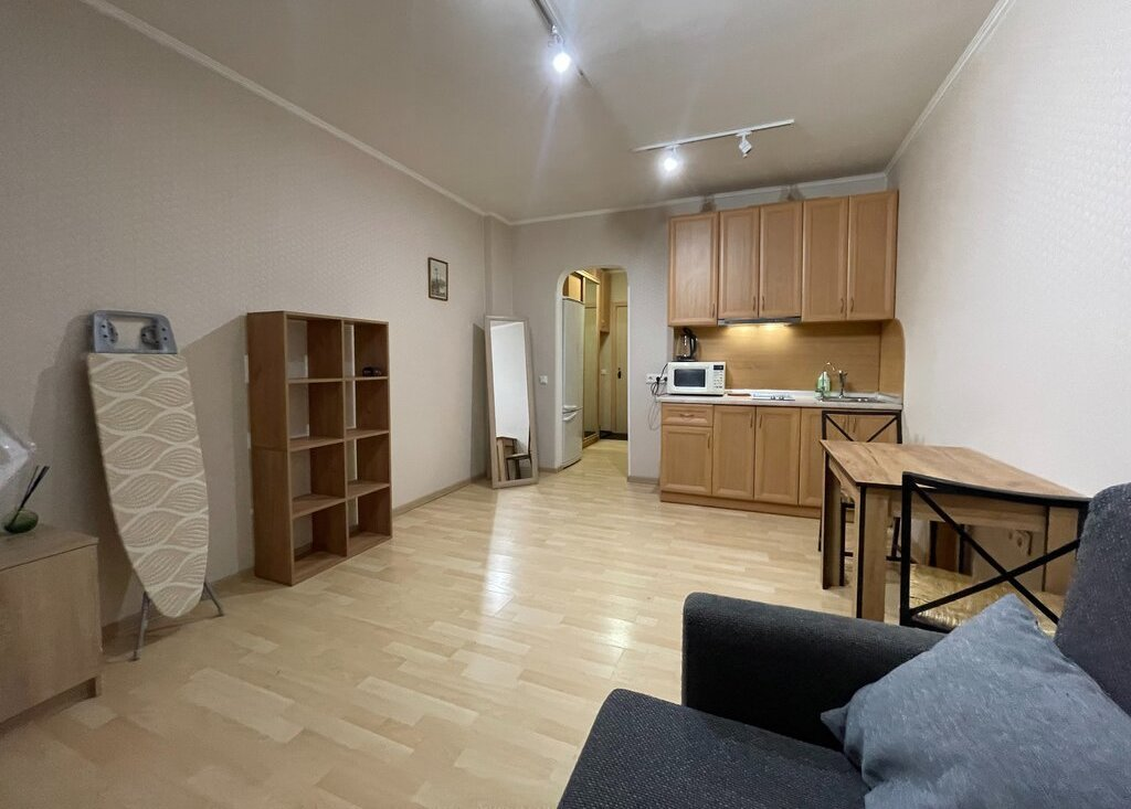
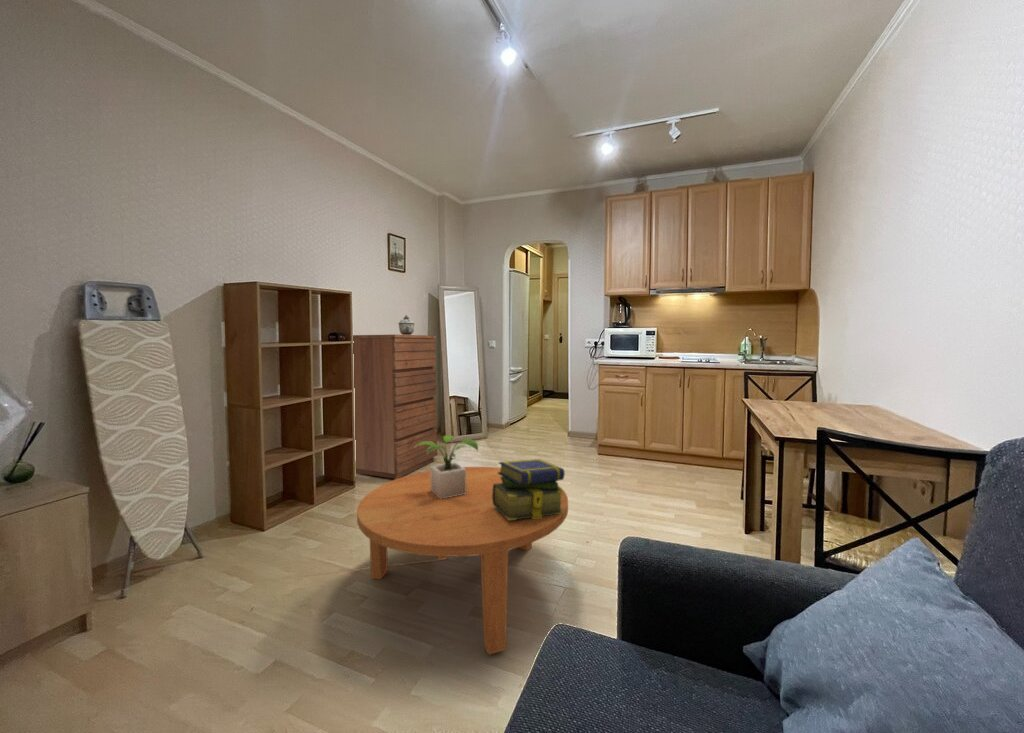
+ dresser (393, 401)
+ stack of books (528, 485)
+ potted plant (448, 464)
+ coffee table (465, 540)
+ lidded jar (406, 324)
